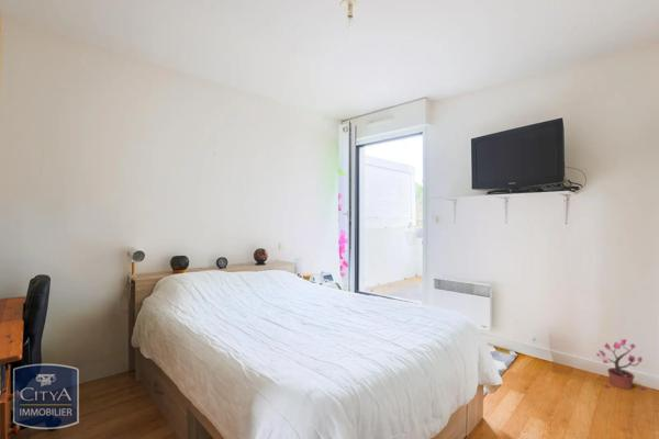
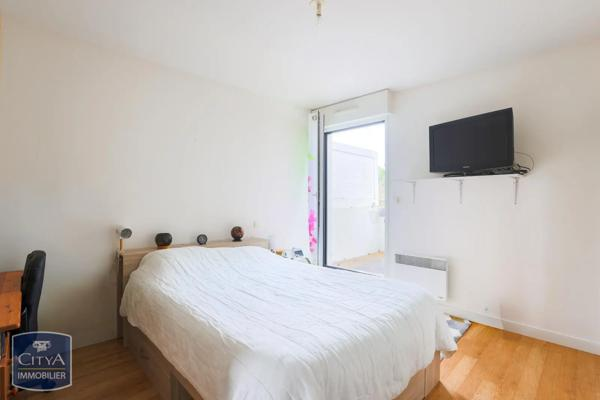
- potted plant (617, 363)
